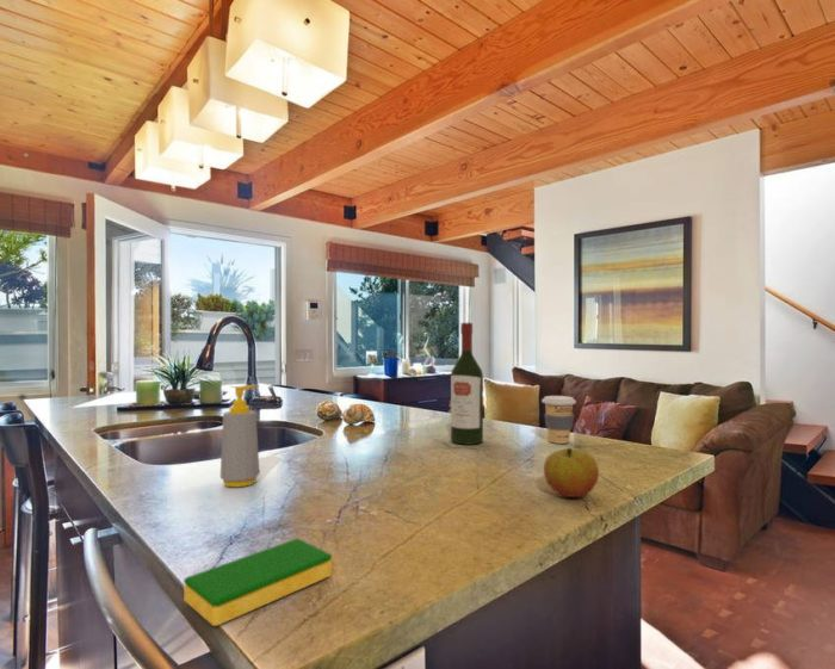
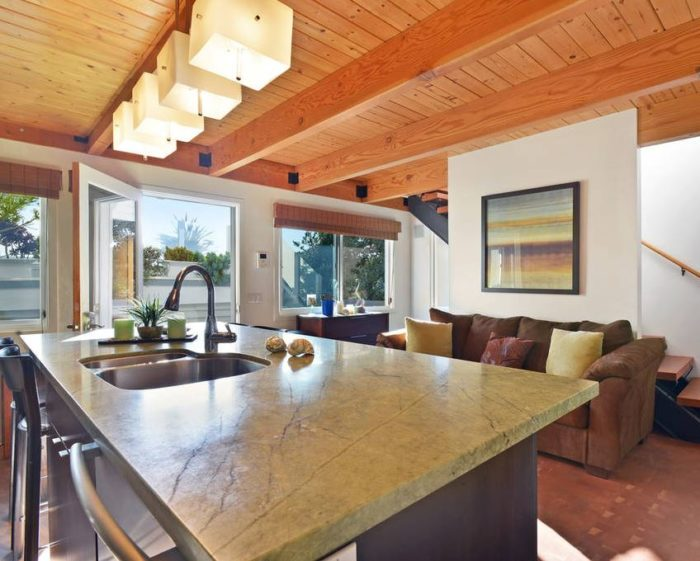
- dish sponge (261, 576)
- coffee cup (558, 419)
- apple (570, 471)
- wine bottle (466, 382)
- soap bottle (240, 433)
